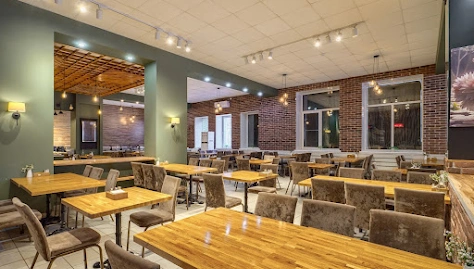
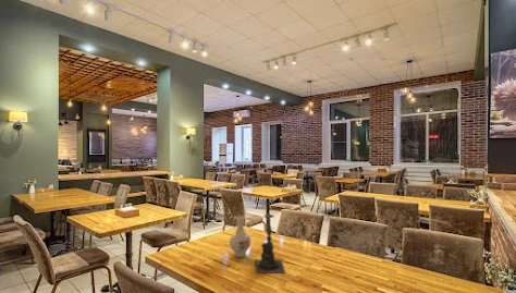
+ candle holder (269, 236)
+ vase (239, 235)
